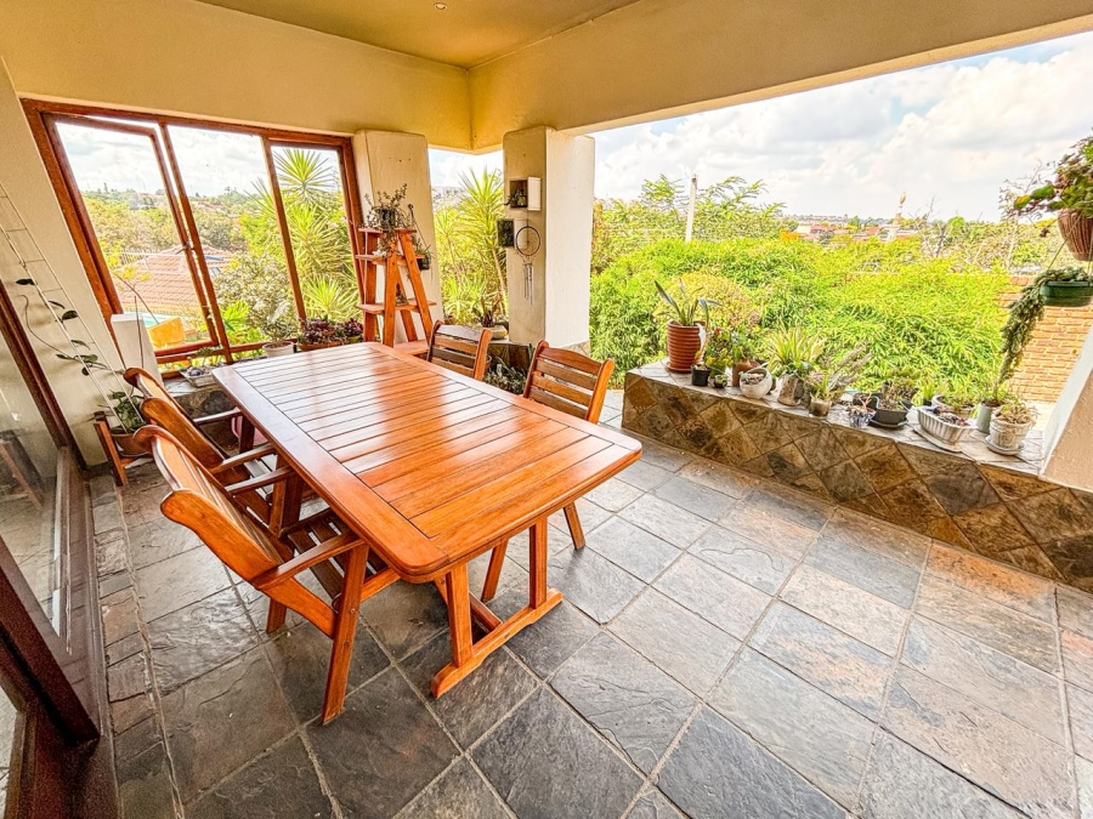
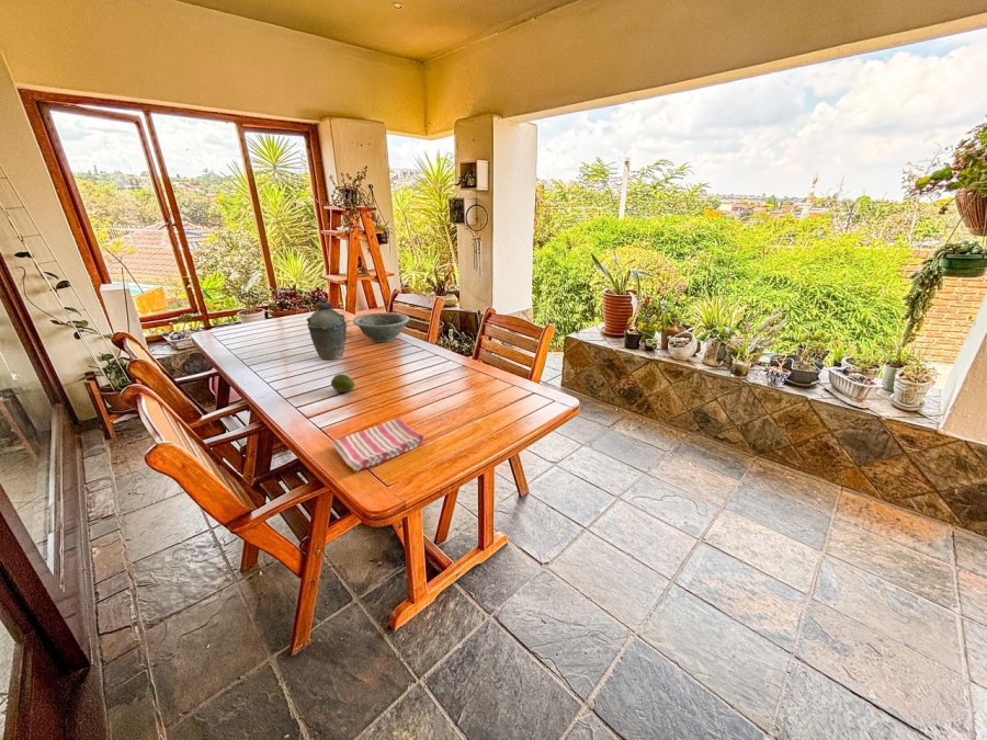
+ kettle (327, 328)
+ decorative bowl (382, 329)
+ dish towel (377, 441)
+ fruit (342, 383)
